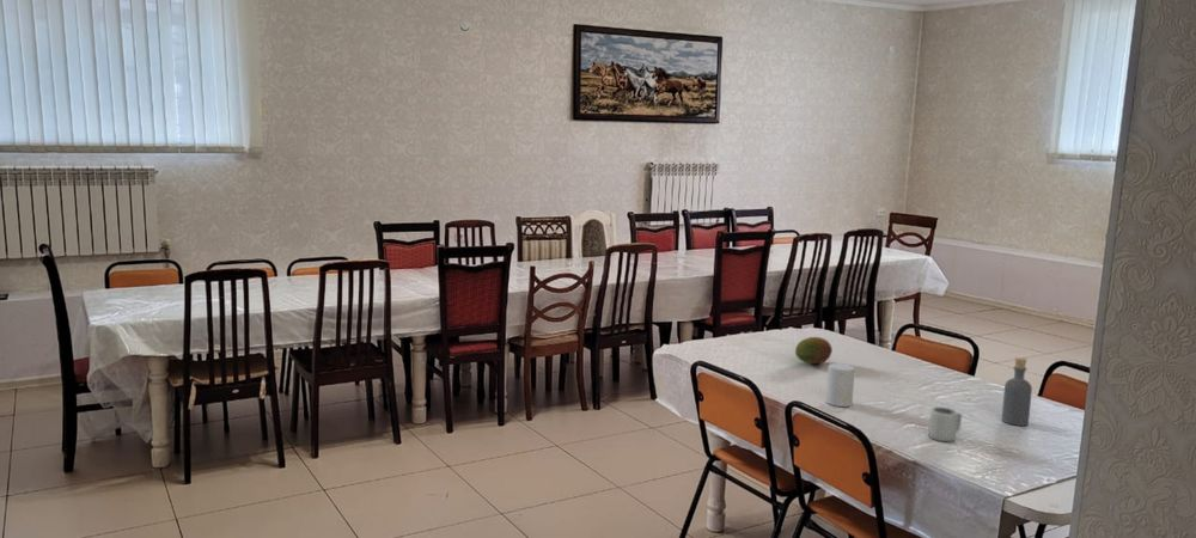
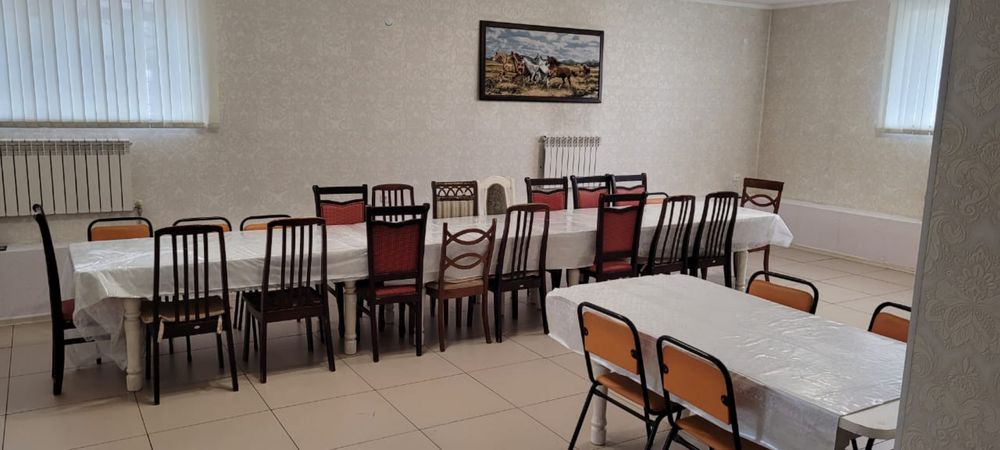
- cup (840, 384)
- cup (946, 423)
- fruit (813, 350)
- bottle (1018, 390)
